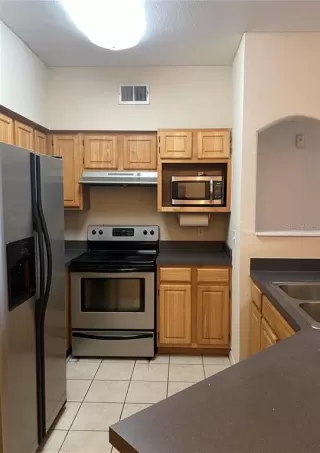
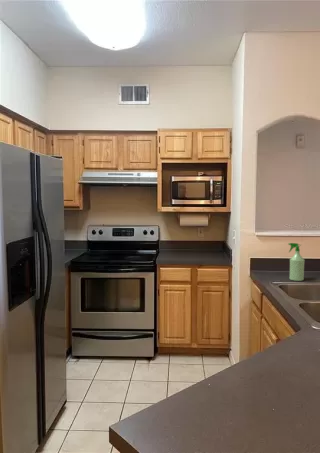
+ spray bottle (297, 261)
